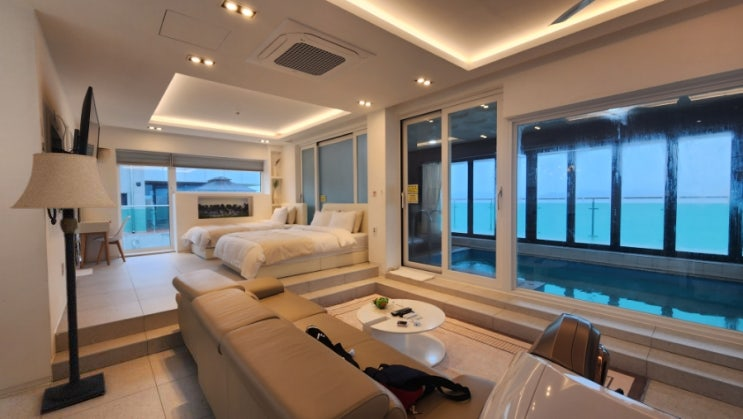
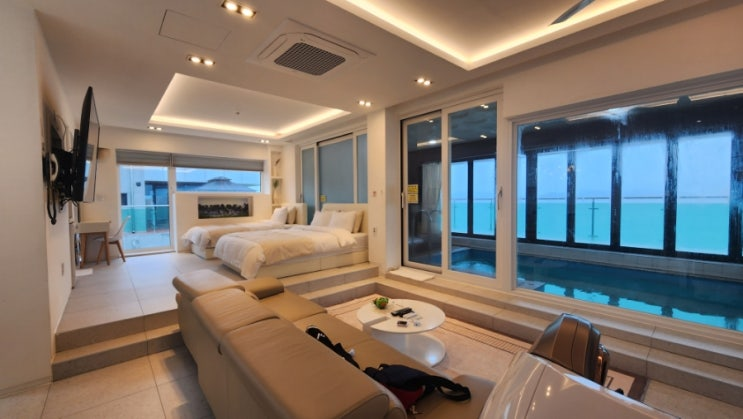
- lamp (70, 276)
